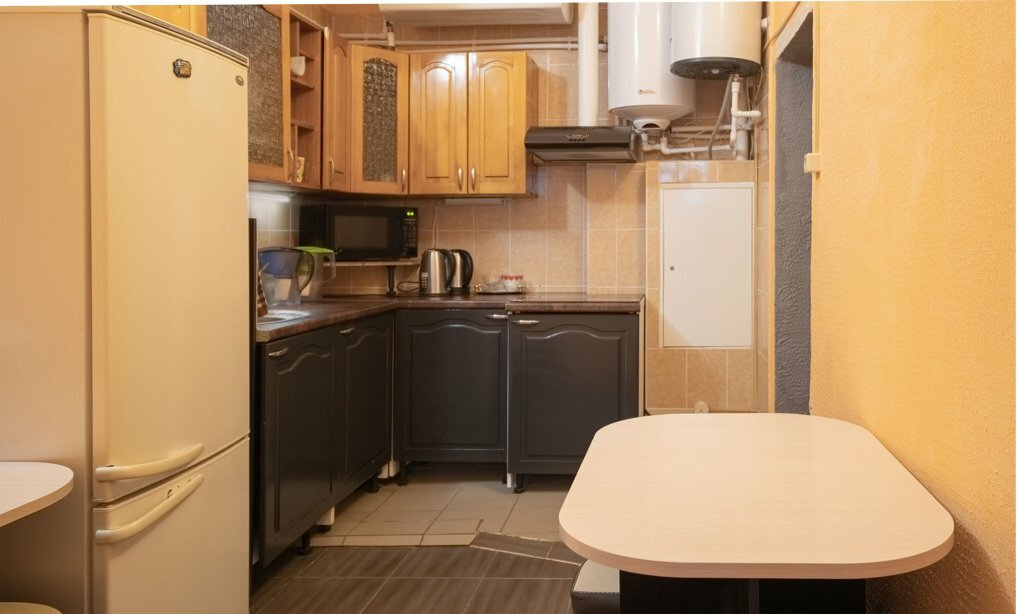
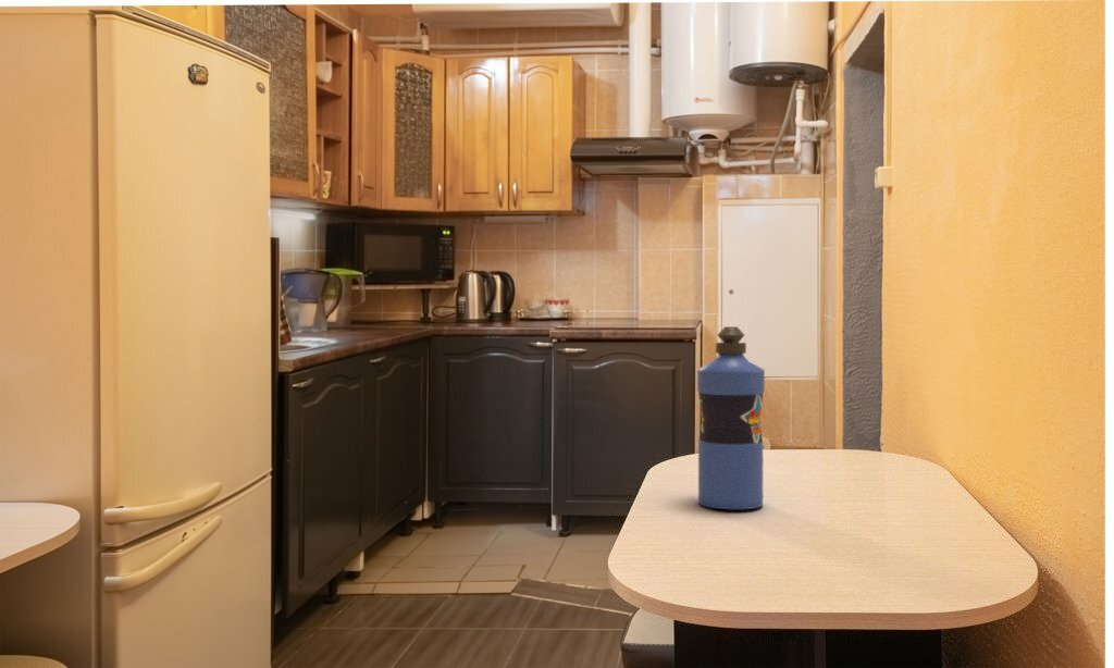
+ water bottle (730, 415)
